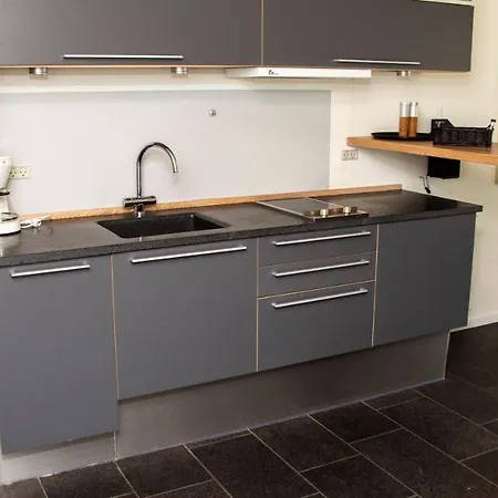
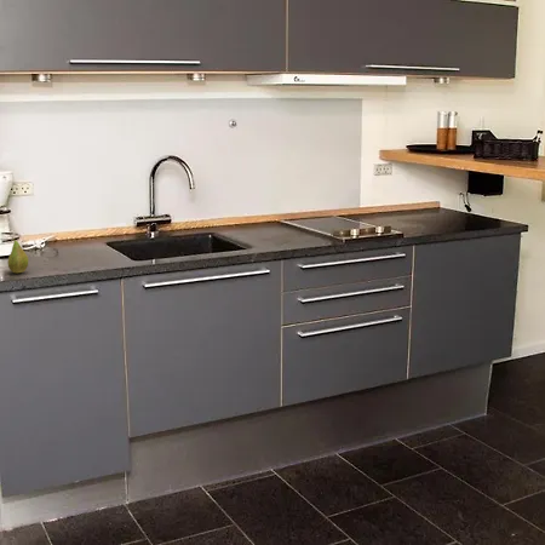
+ fruit (17, 254)
